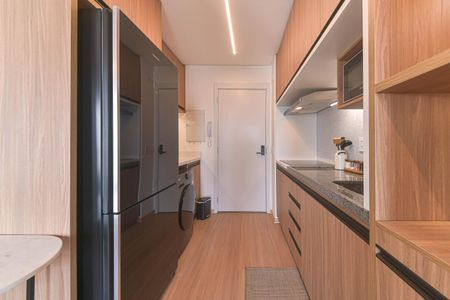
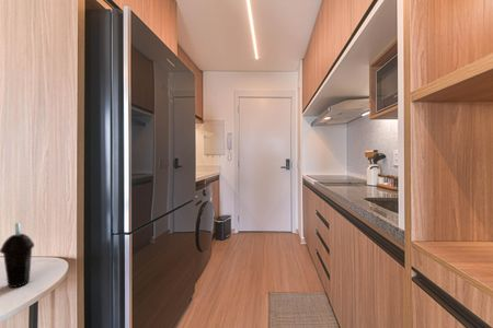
+ cup (18, 254)
